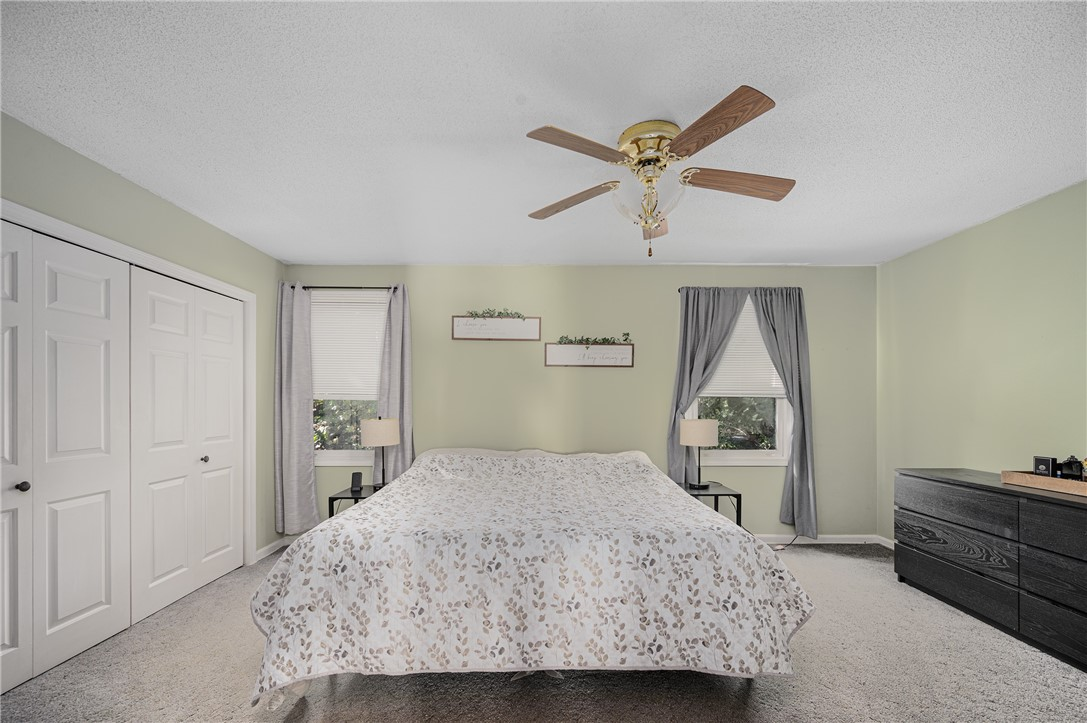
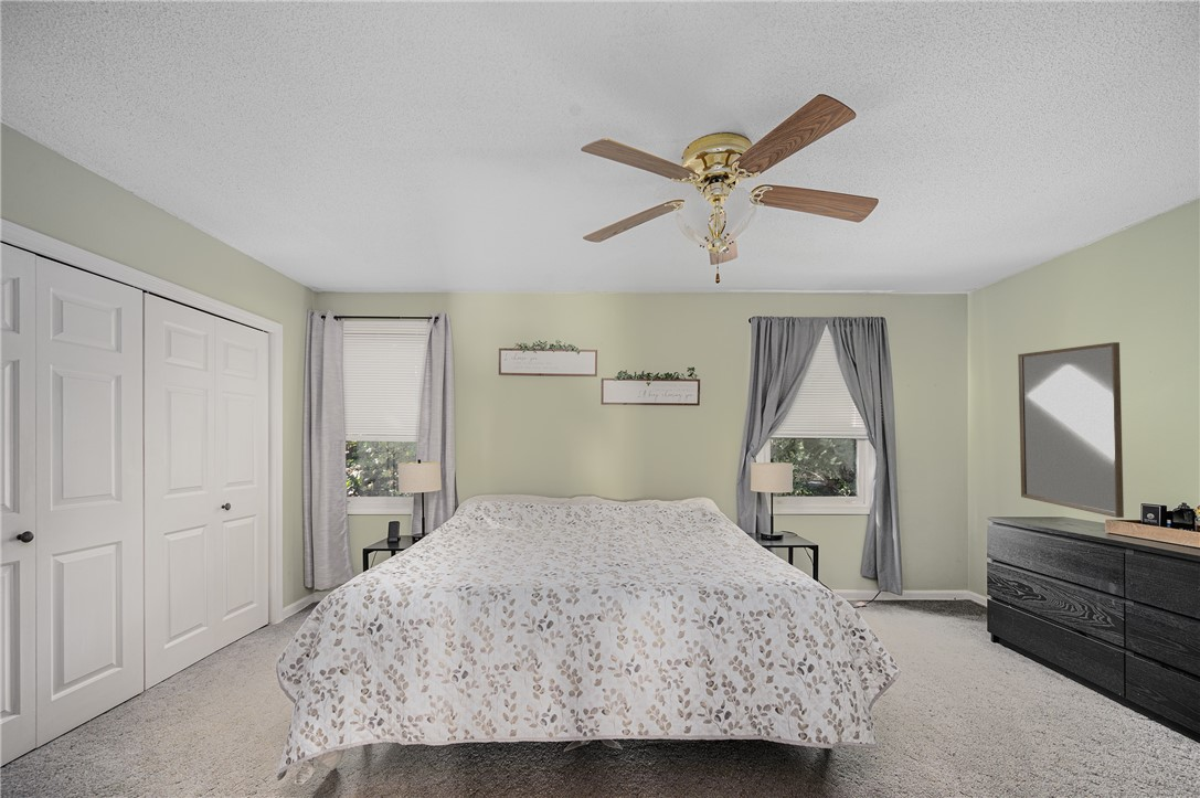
+ home mirror (1065, 427)
